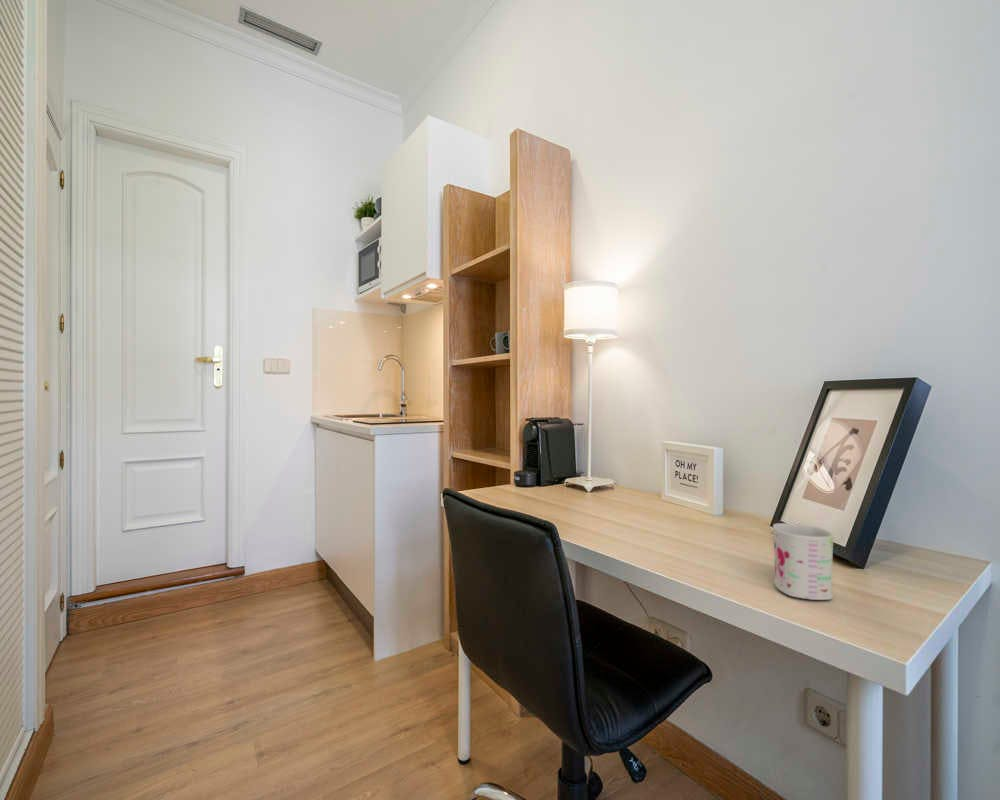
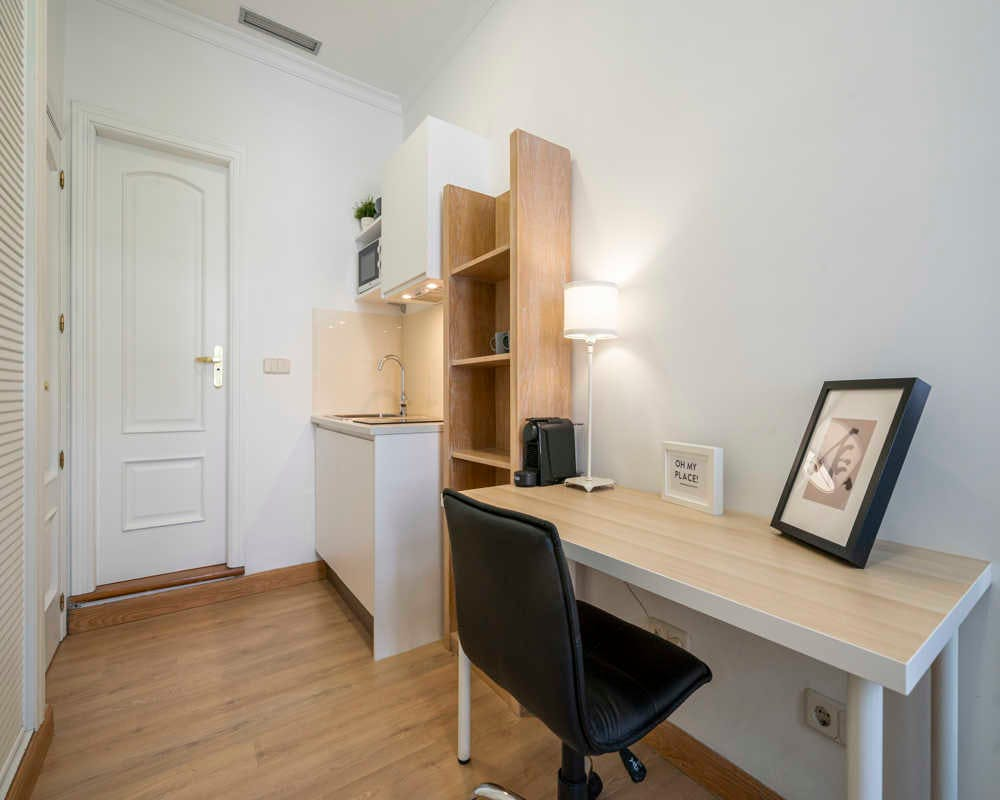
- mug (798, 557)
